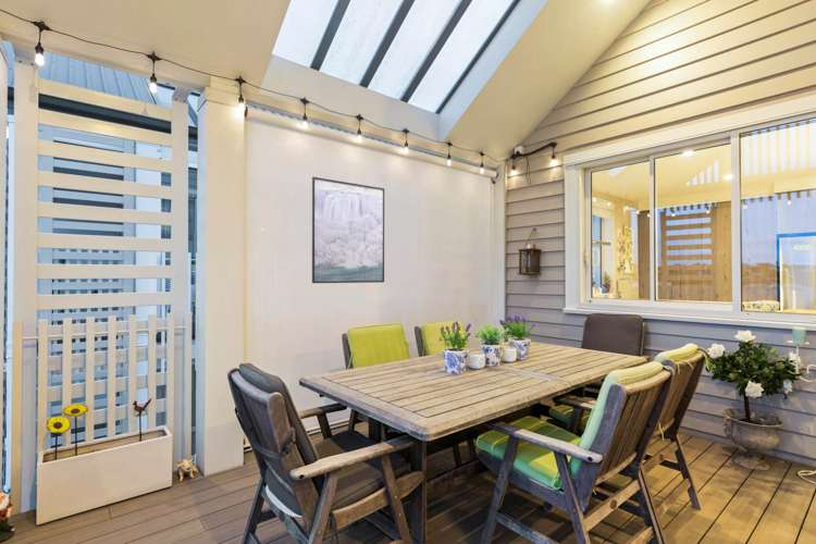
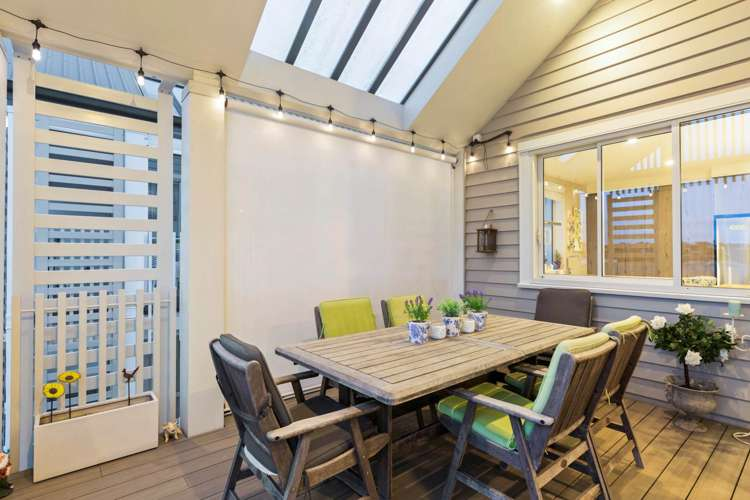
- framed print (350, 233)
